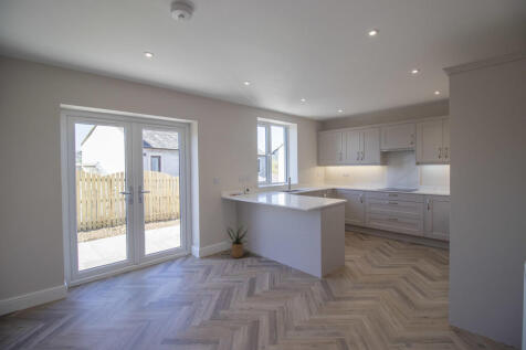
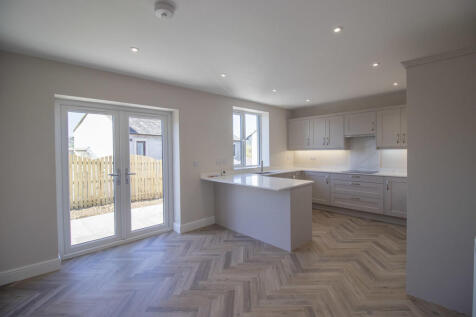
- house plant (238, 238)
